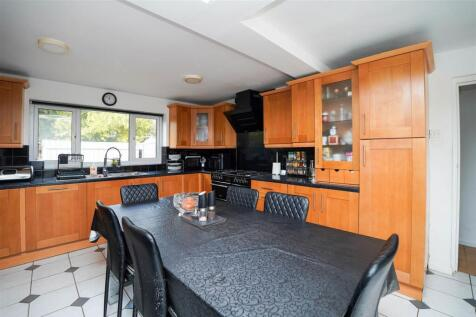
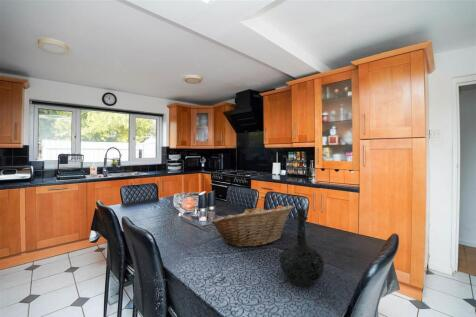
+ bottle (301, 244)
+ fruit basket (253, 221)
